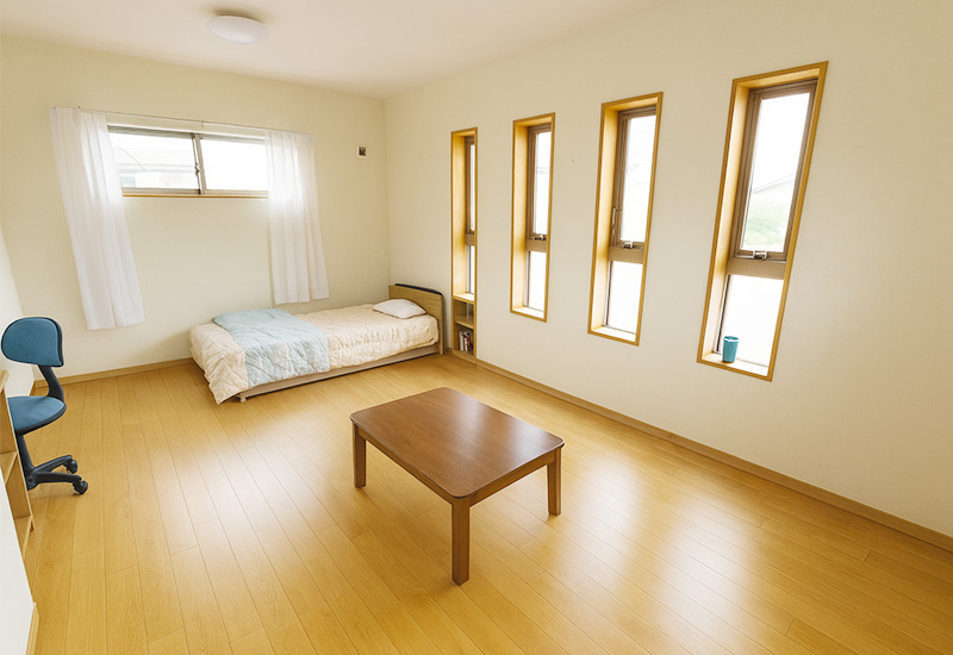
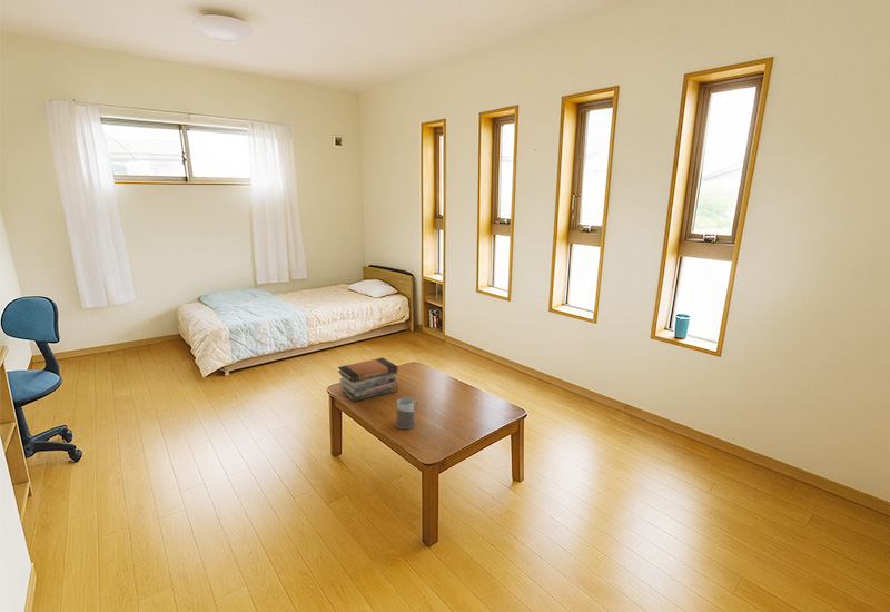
+ book stack (368, 378)
+ mug (407, 411)
